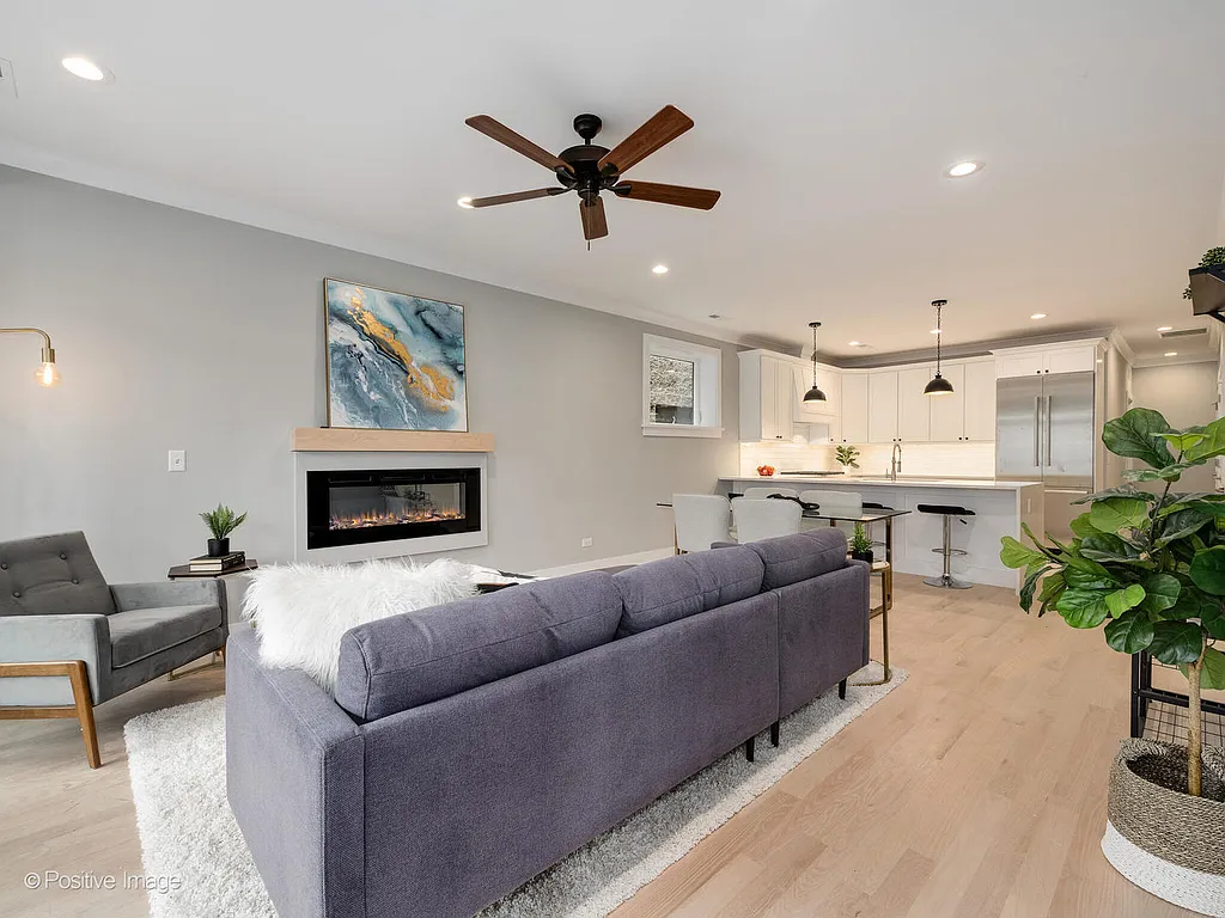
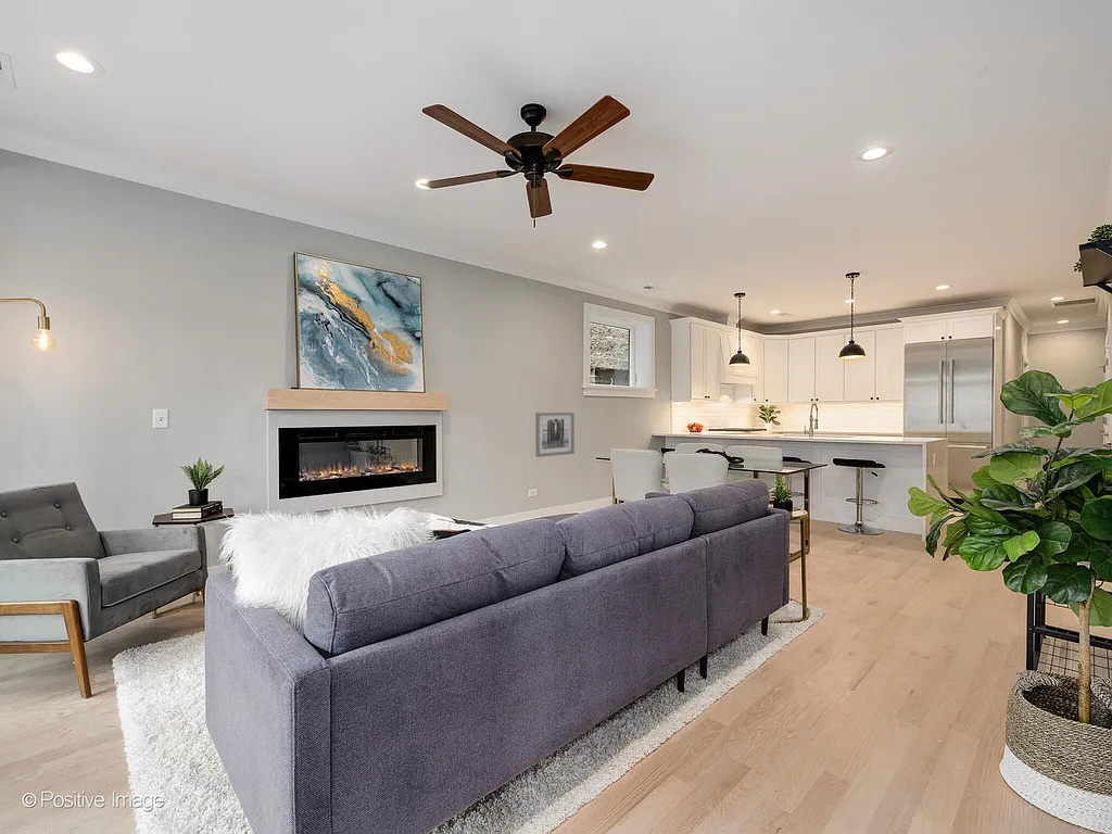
+ wall art (555, 433)
